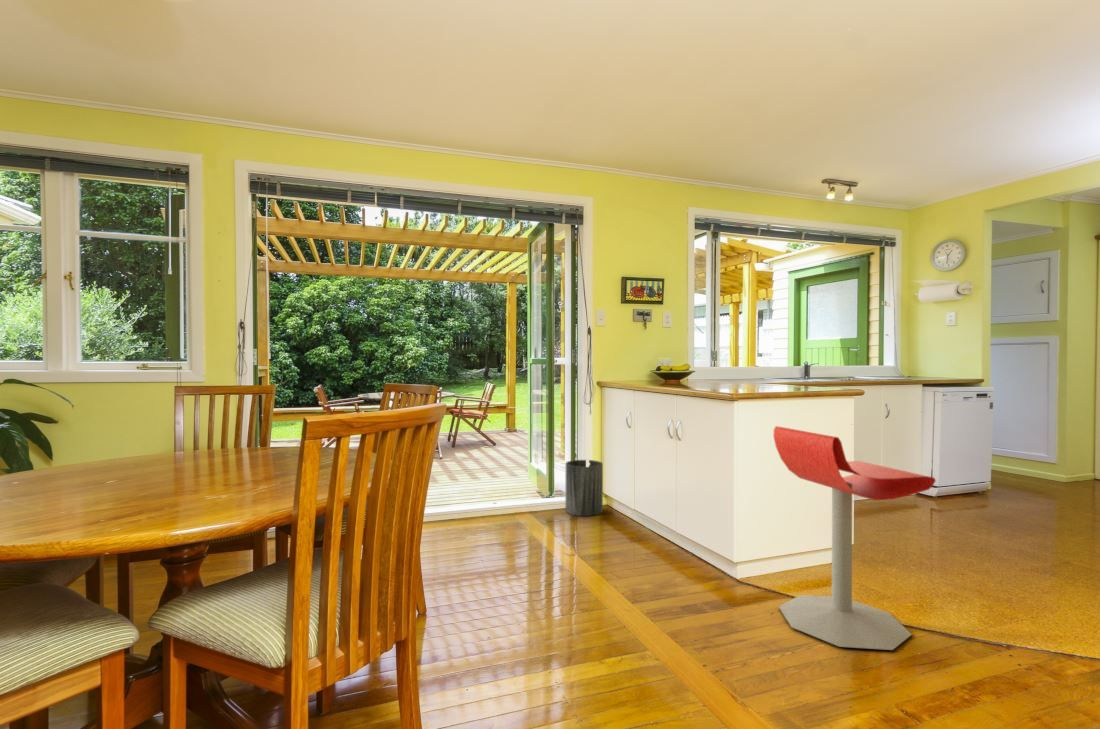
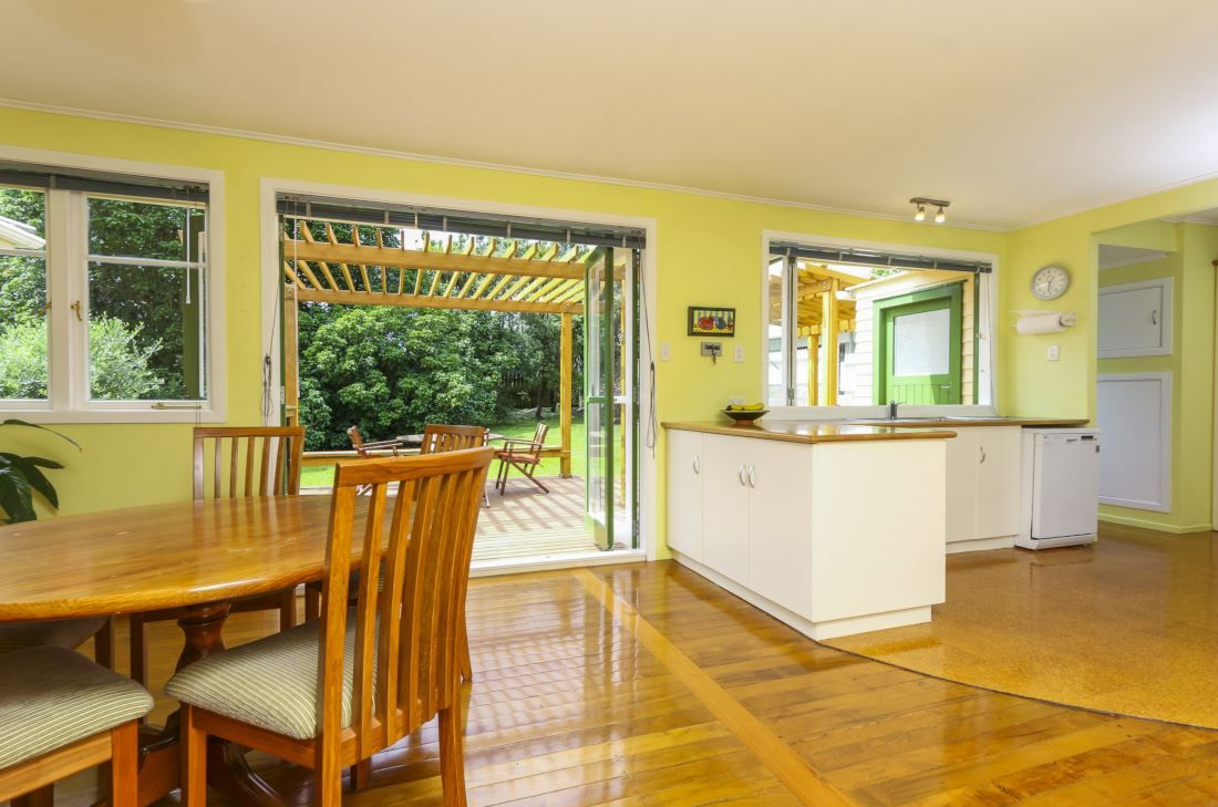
- trash can (584, 486)
- stool (850, 524)
